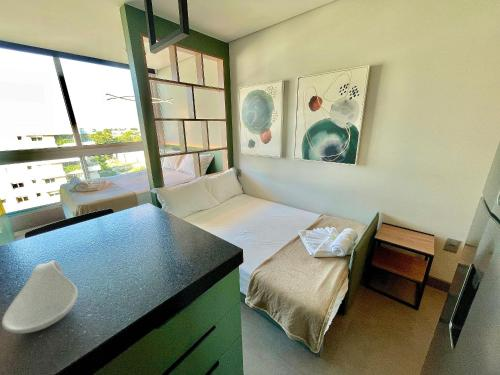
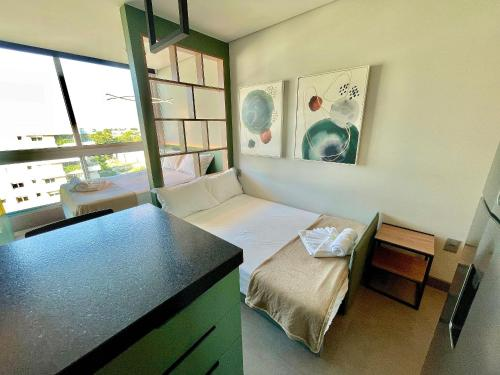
- spoon rest (45, 289)
